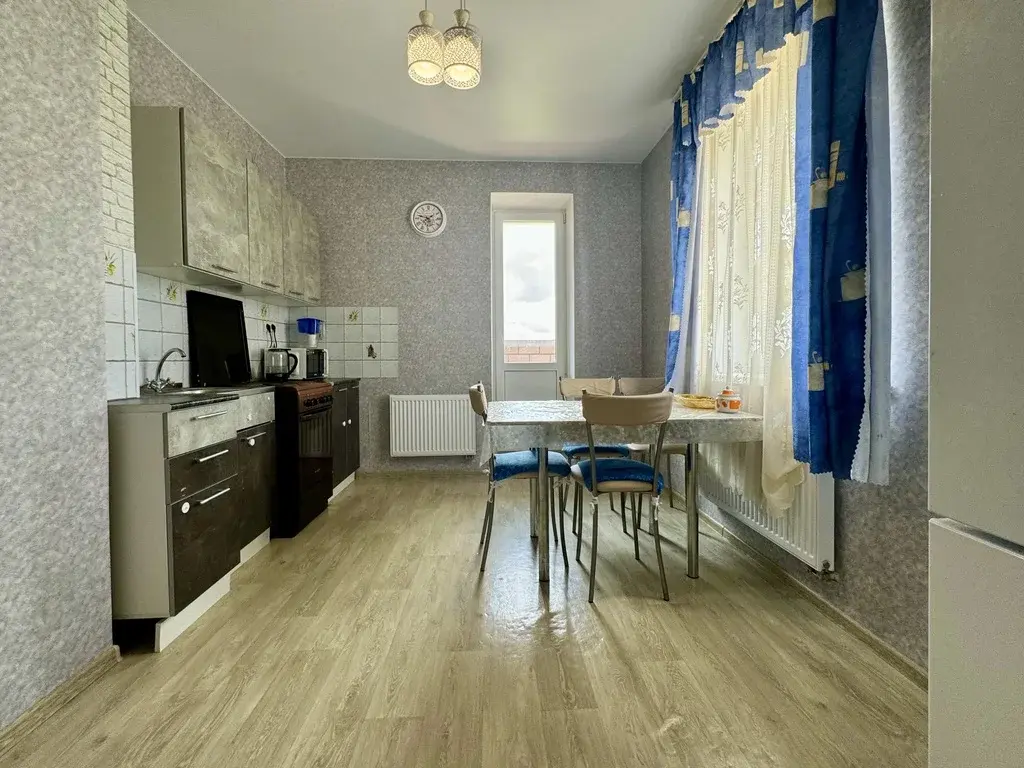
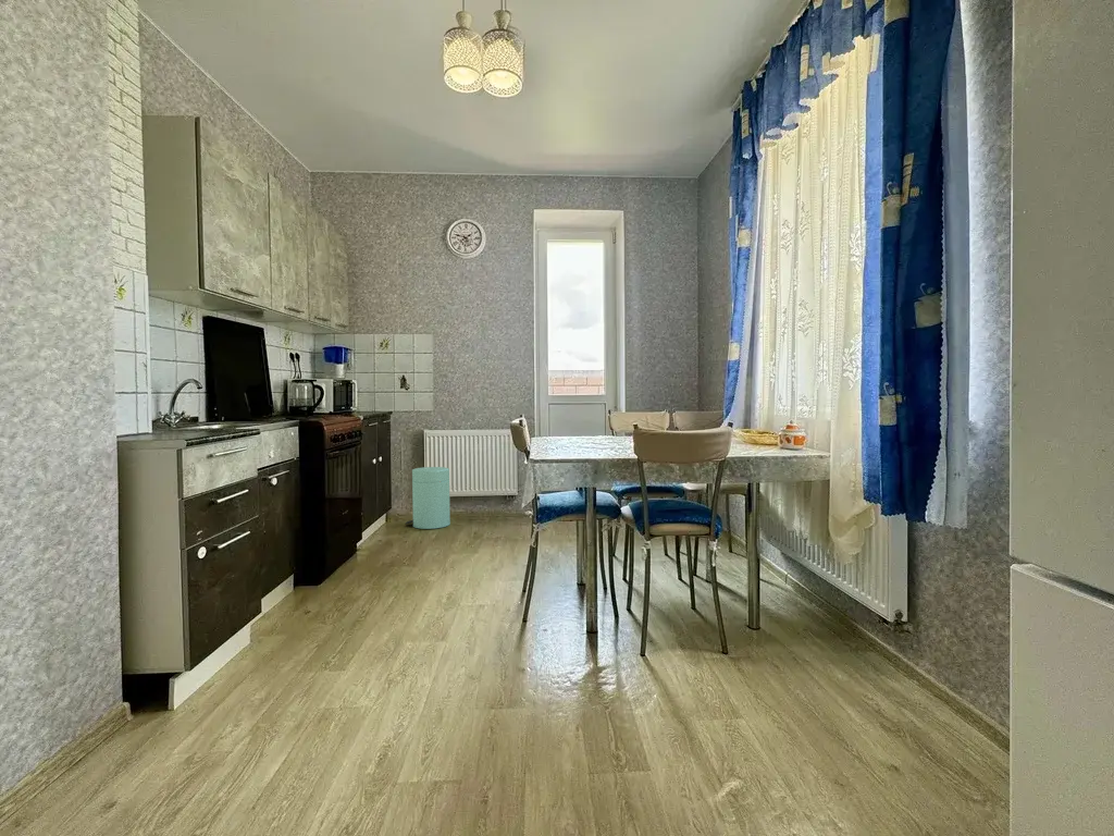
+ trash can (428, 496)
